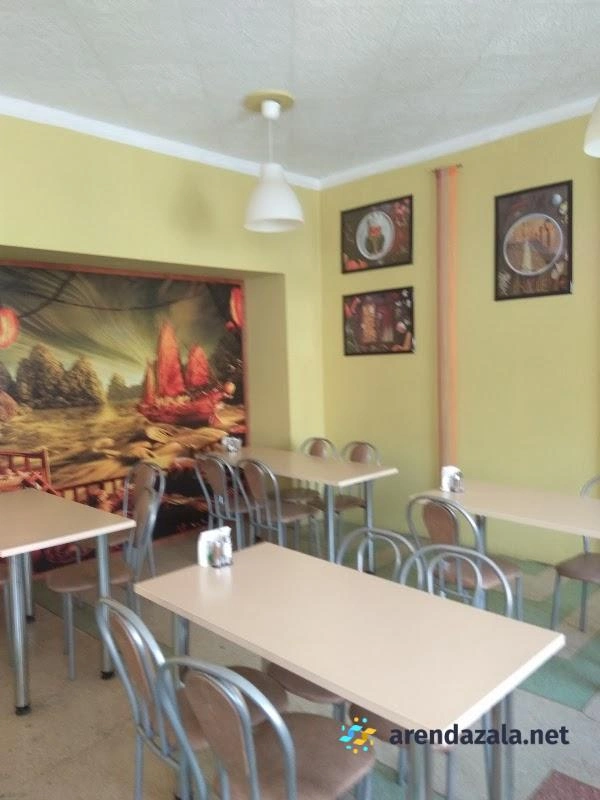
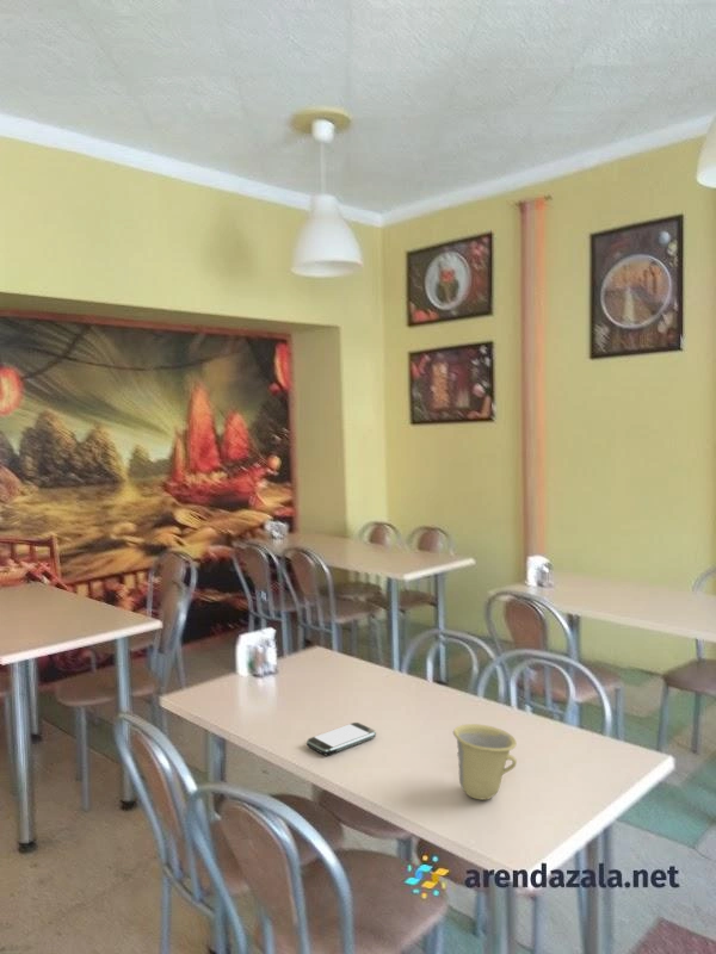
+ smartphone (341, 738)
+ cup (484, 762)
